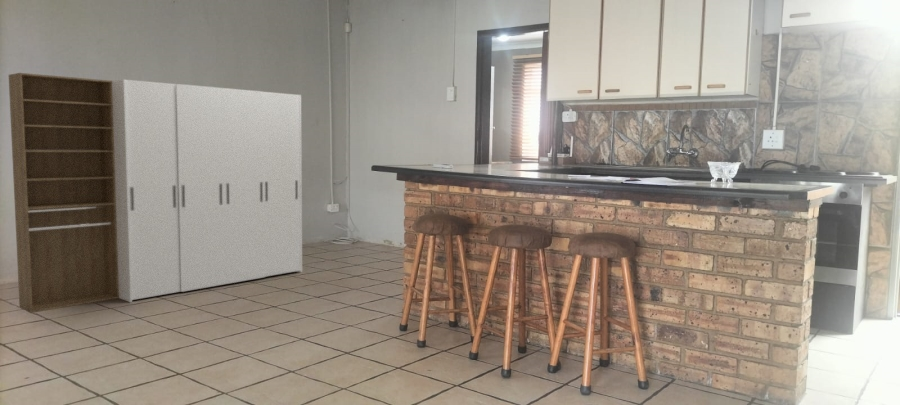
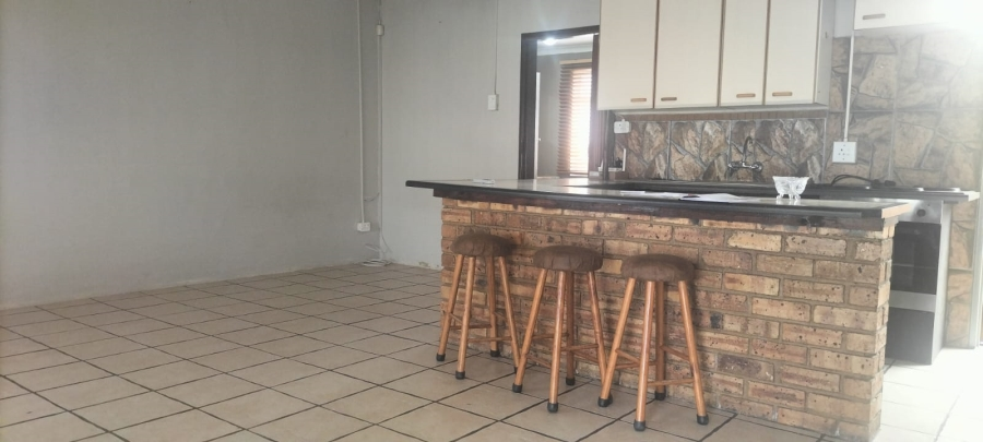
- storage cabinet (177, 188)
